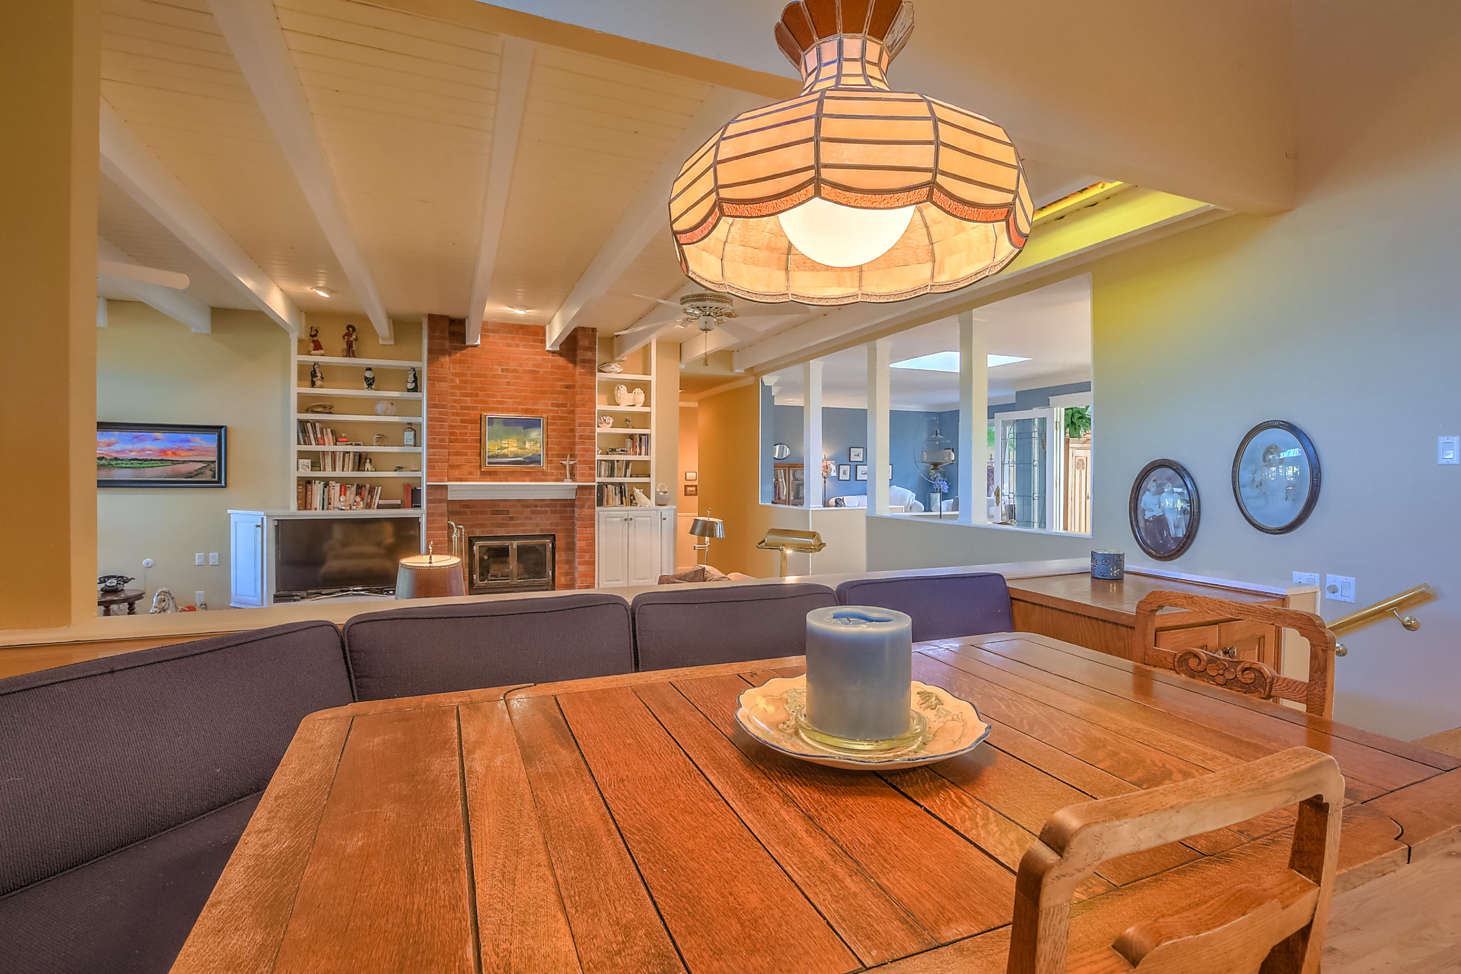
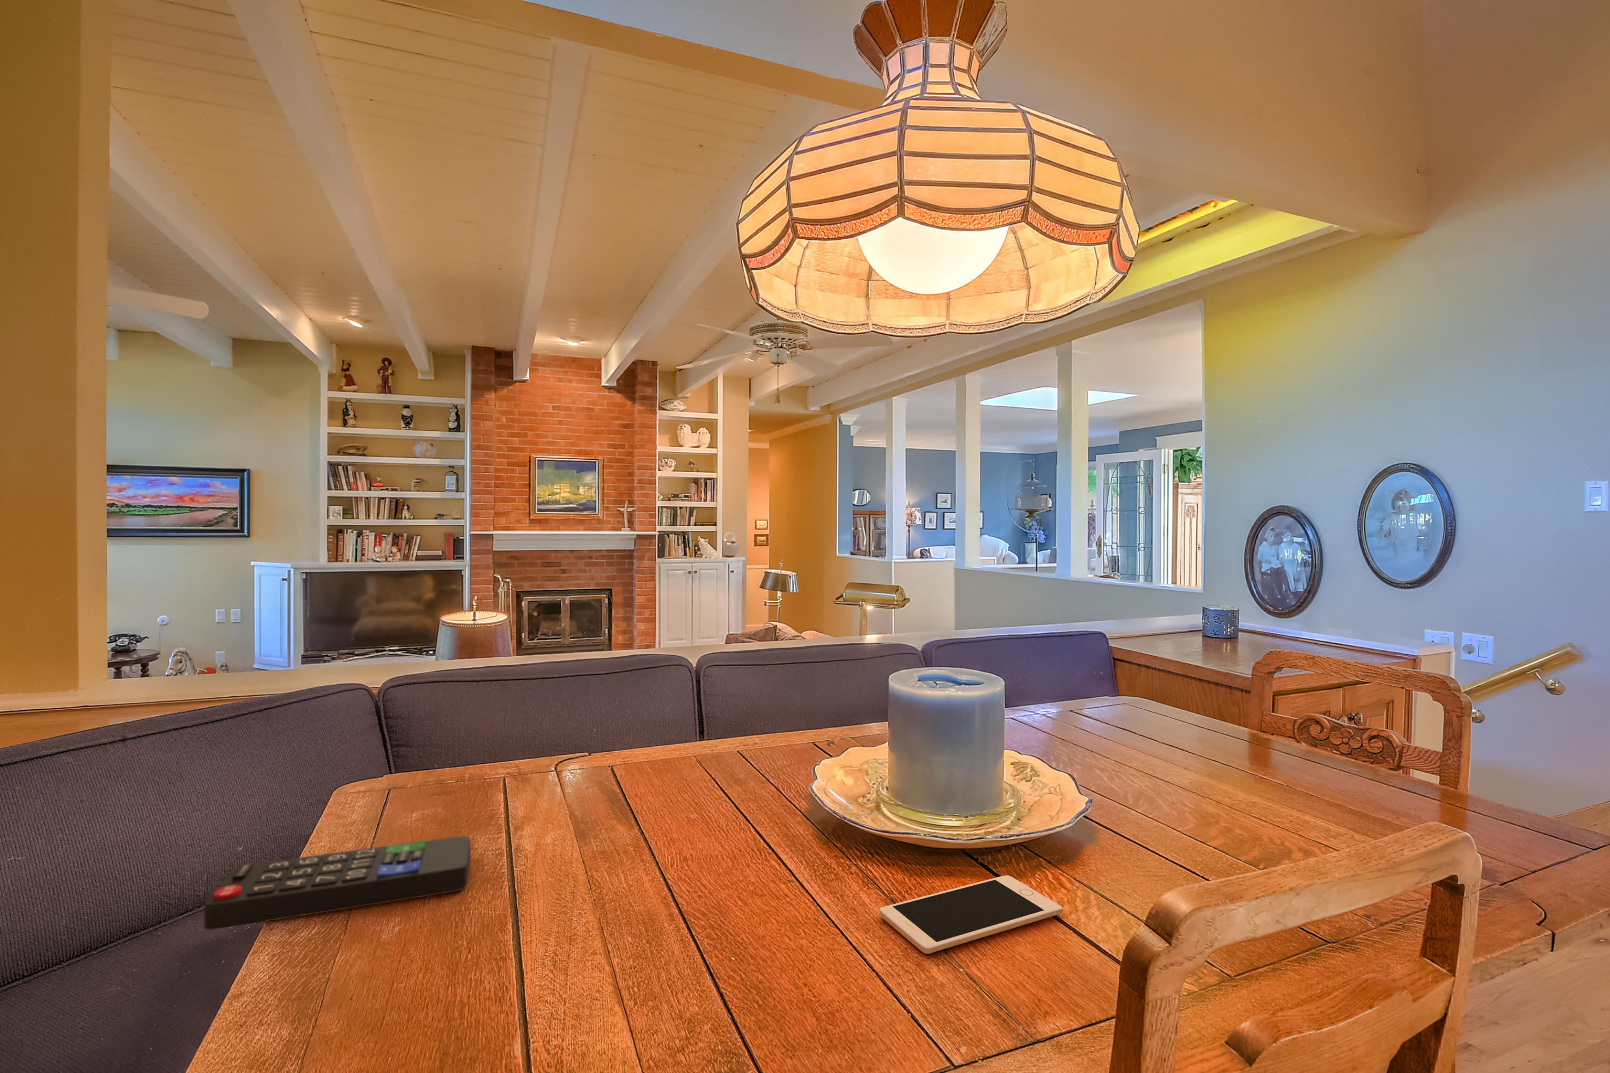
+ remote control (350, 877)
+ cell phone (970, 911)
